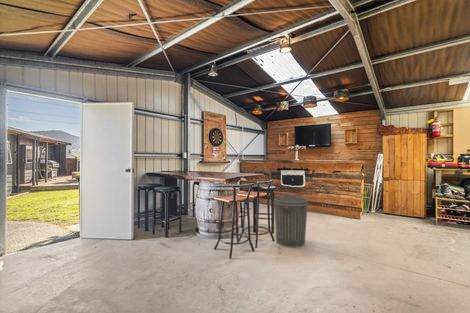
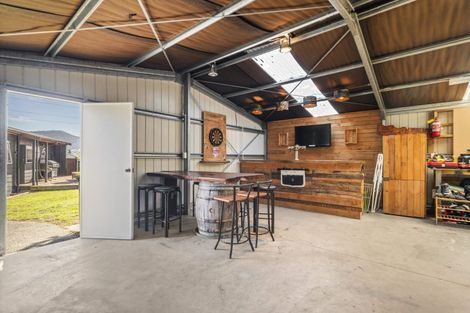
- trash can (290, 218)
